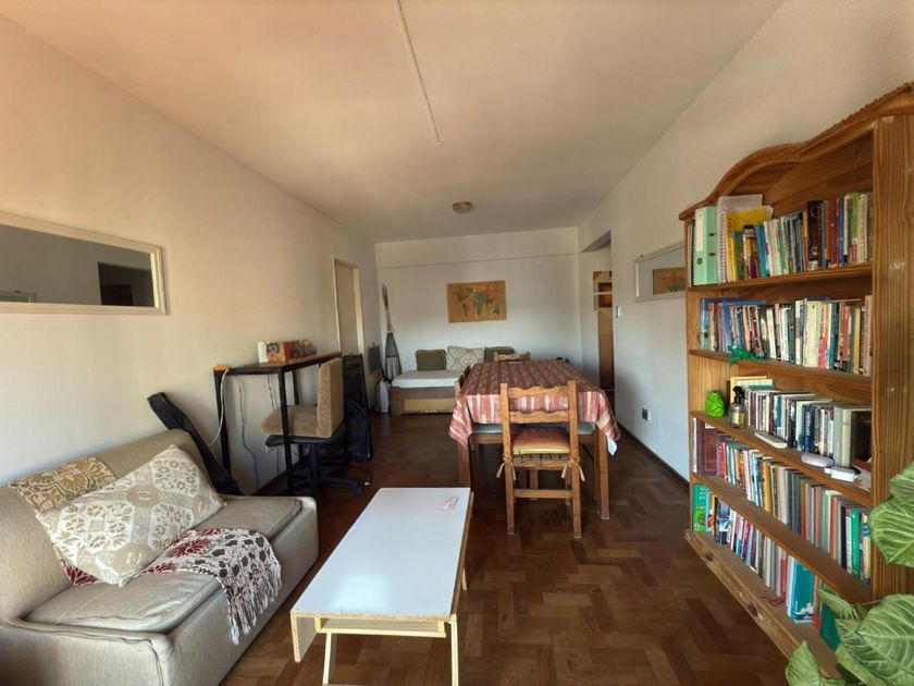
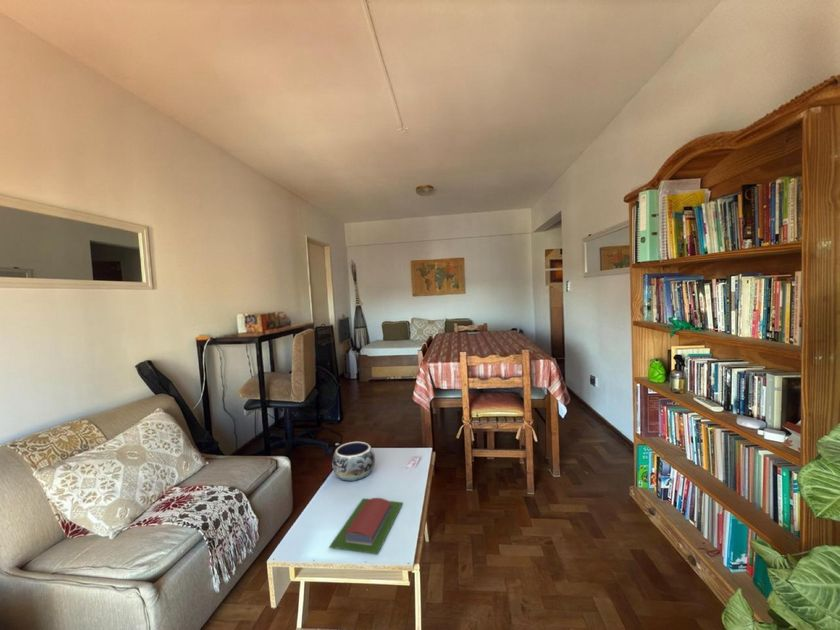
+ architectural model (369, 518)
+ decorative bowl (353, 460)
